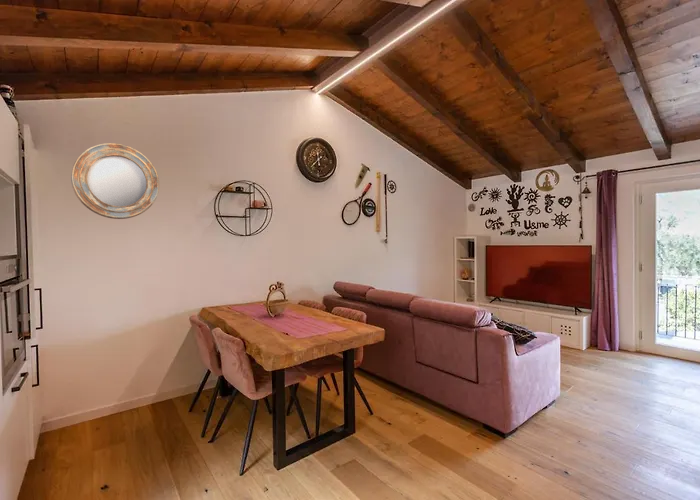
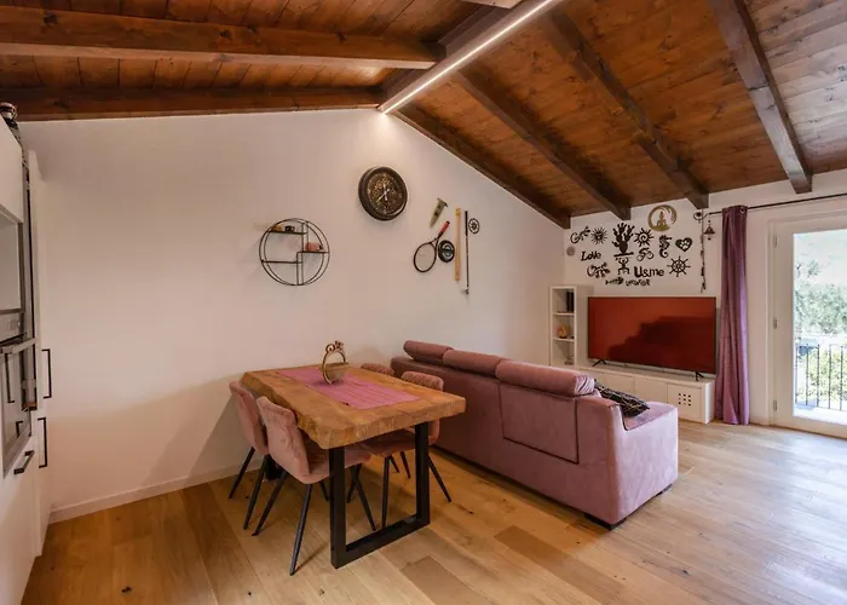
- home mirror (117, 181)
